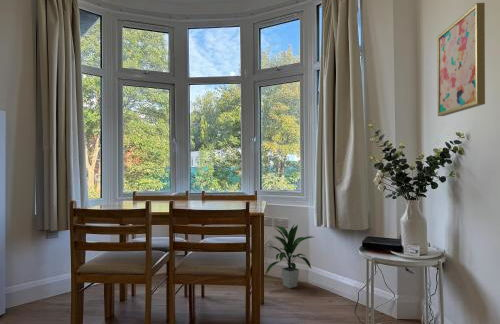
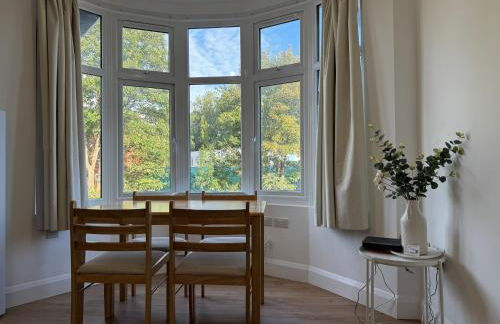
- wall art (458, 66)
- indoor plant (287, 254)
